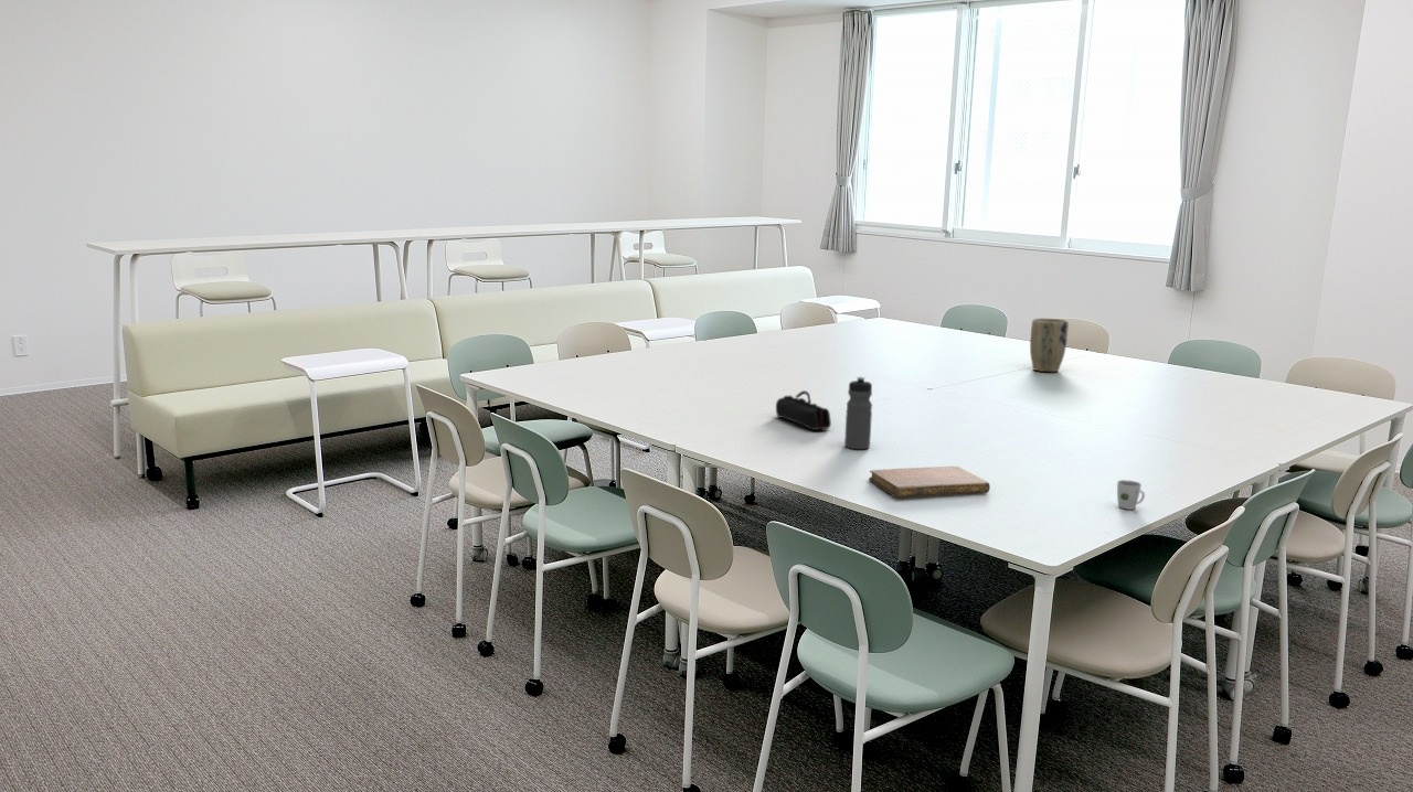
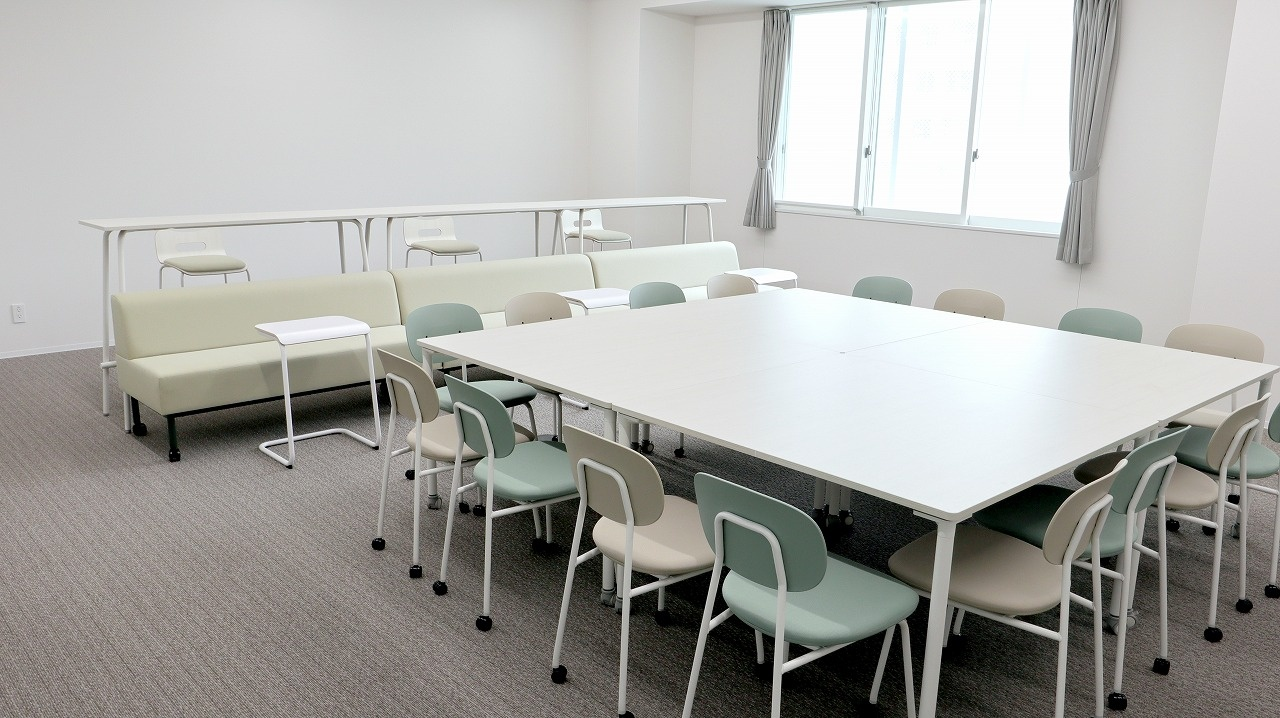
- pencil case (803, 406)
- water bottle (859, 411)
- cup (1132, 486)
- plant pot (1048, 344)
- notebook (927, 481)
